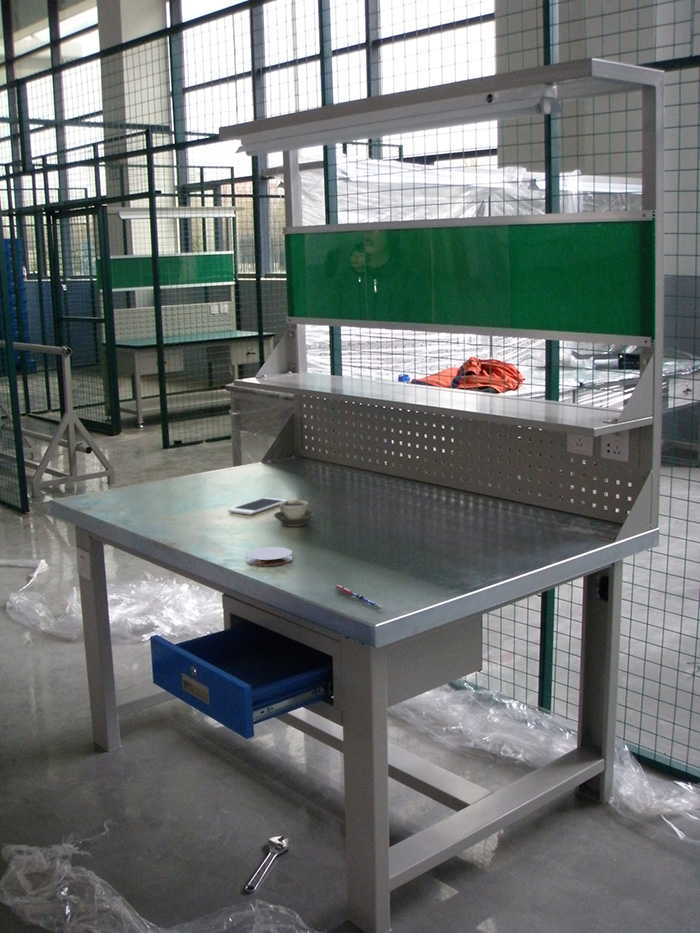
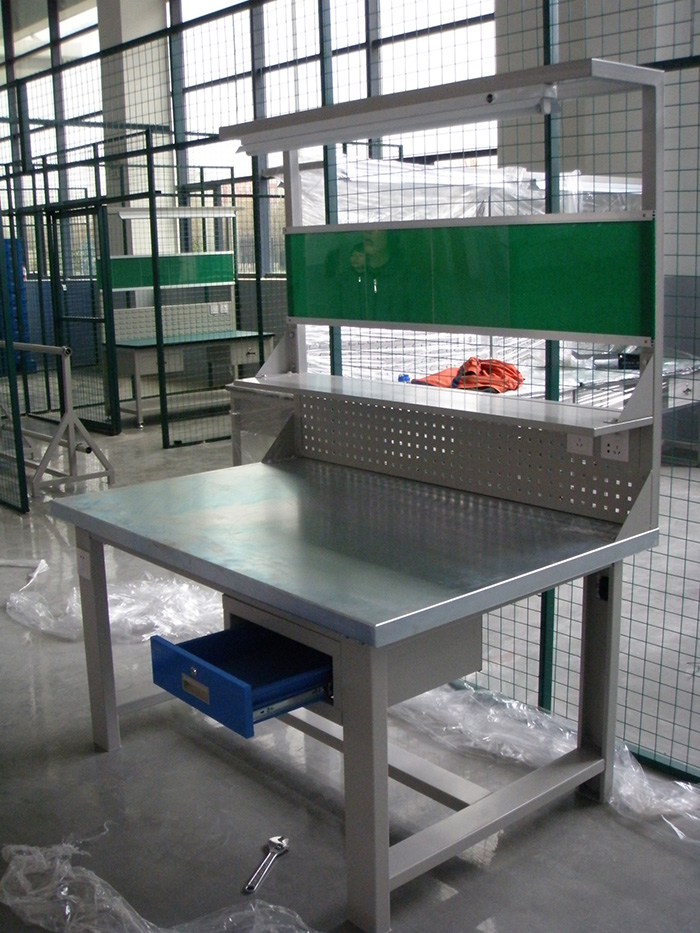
- cell phone (258, 505)
- cup (294, 513)
- pen (357, 595)
- coaster (269, 556)
